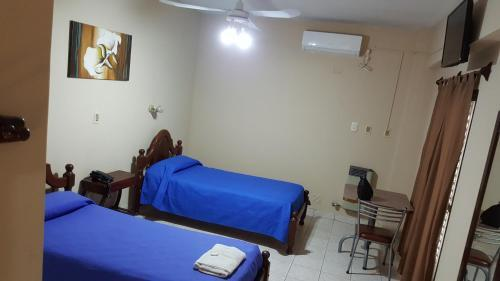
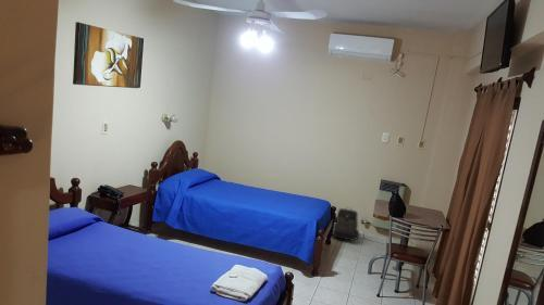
+ backpack (346, 223)
